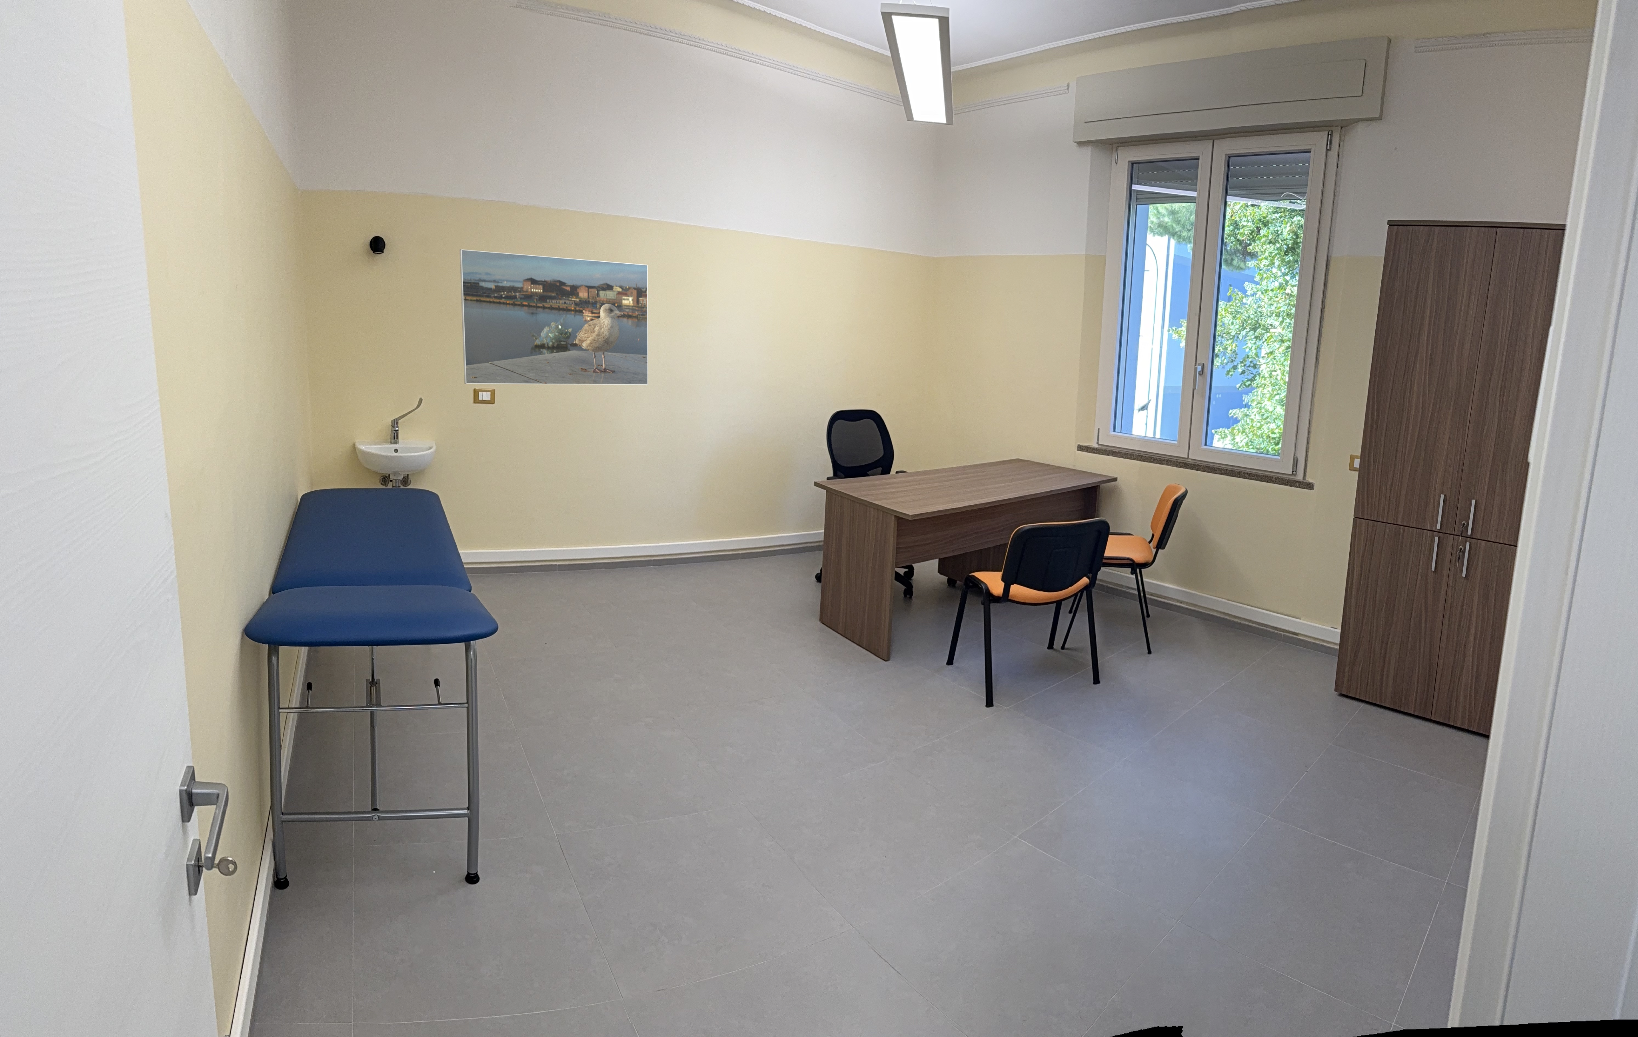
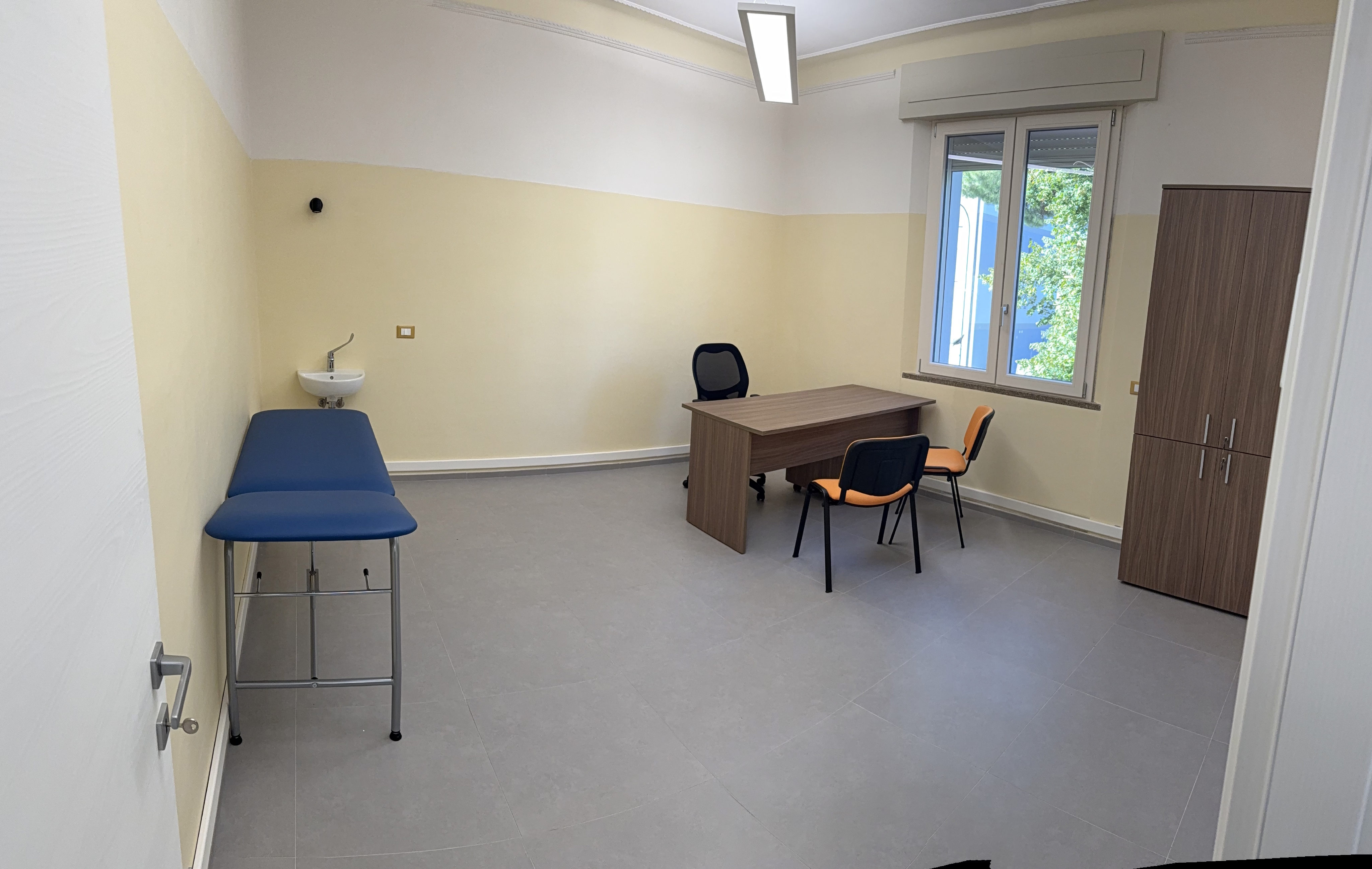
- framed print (560, 322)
